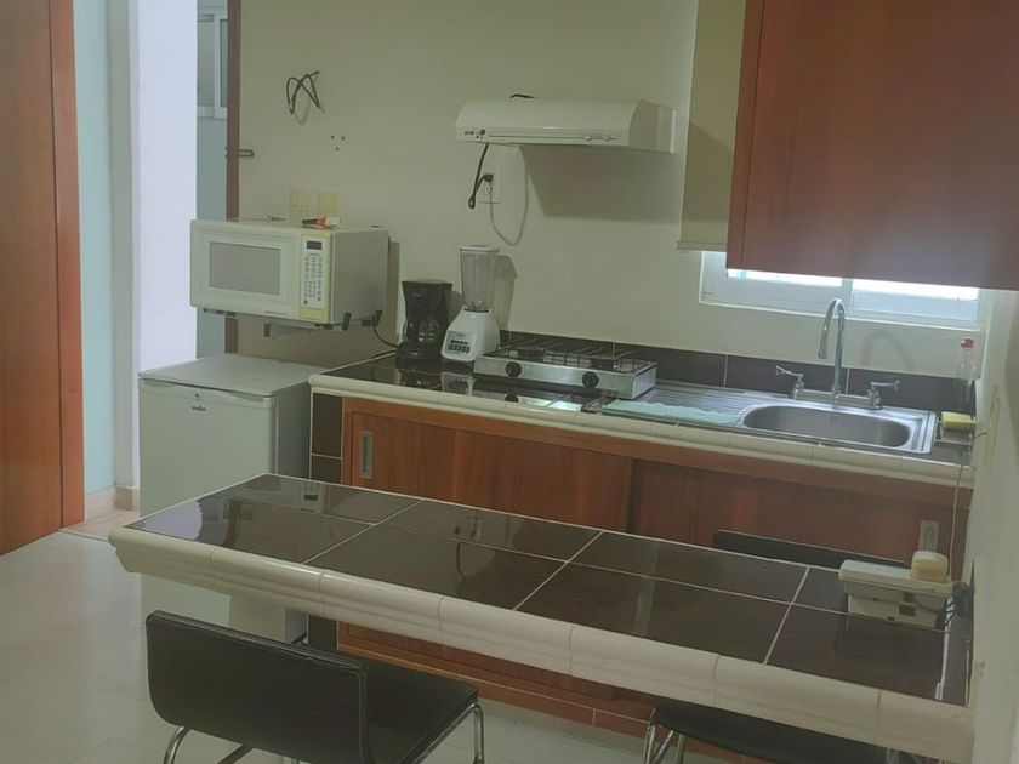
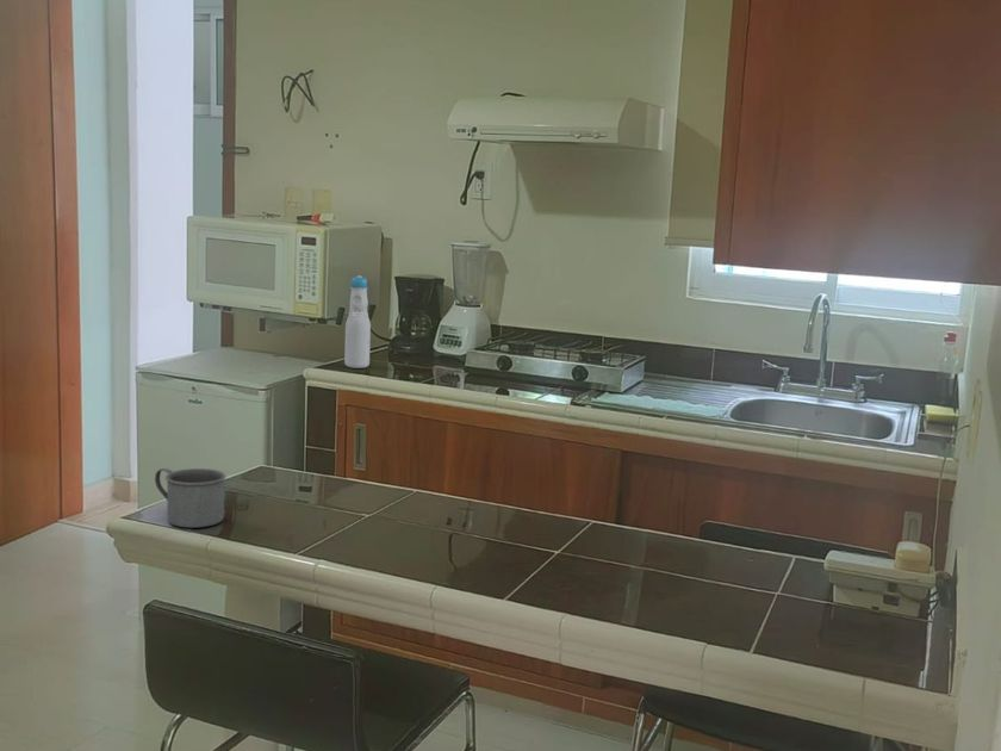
+ mug (191, 496)
+ bottle (358, 321)
